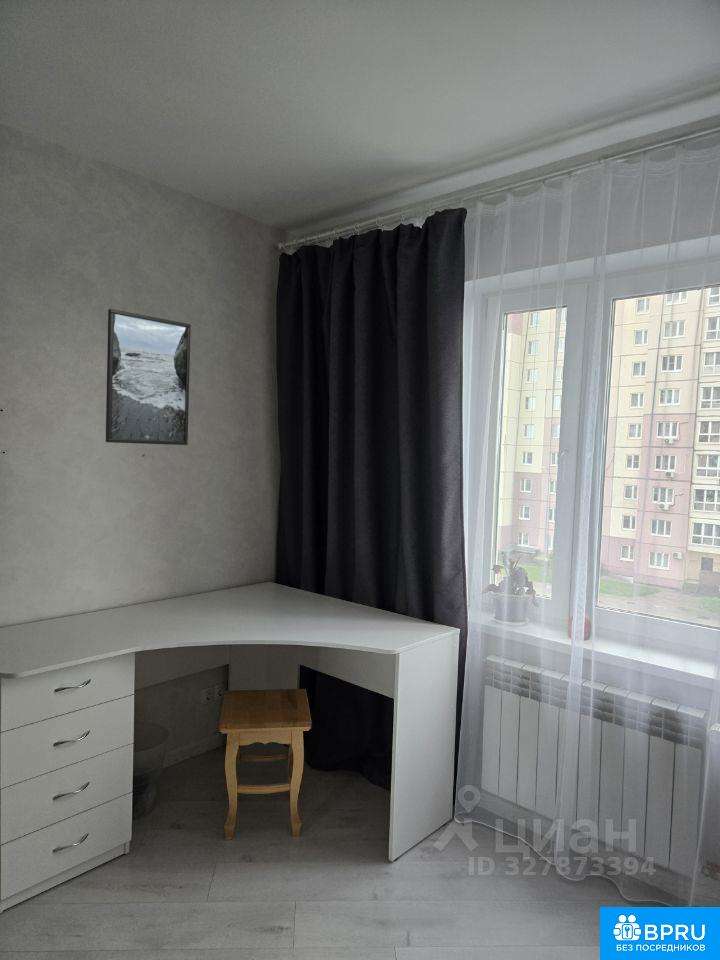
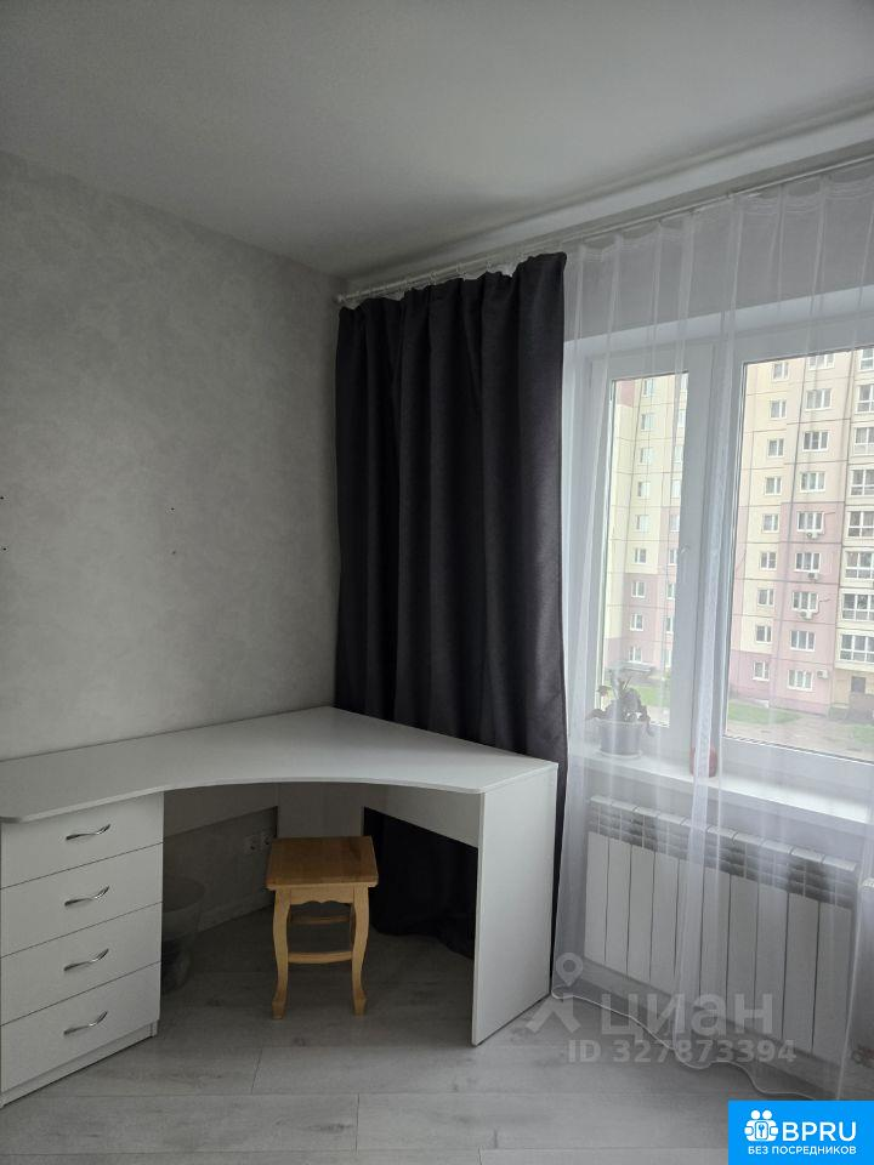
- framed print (150, 380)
